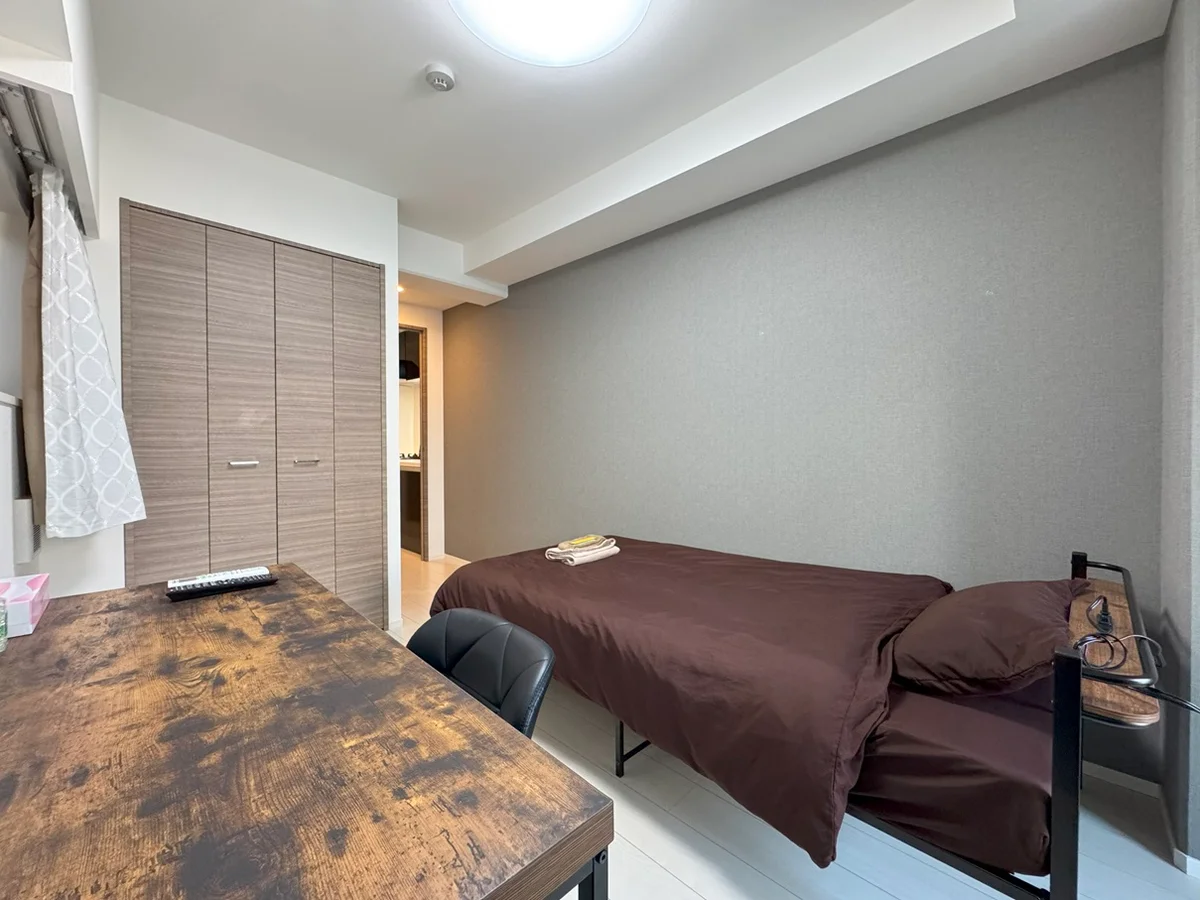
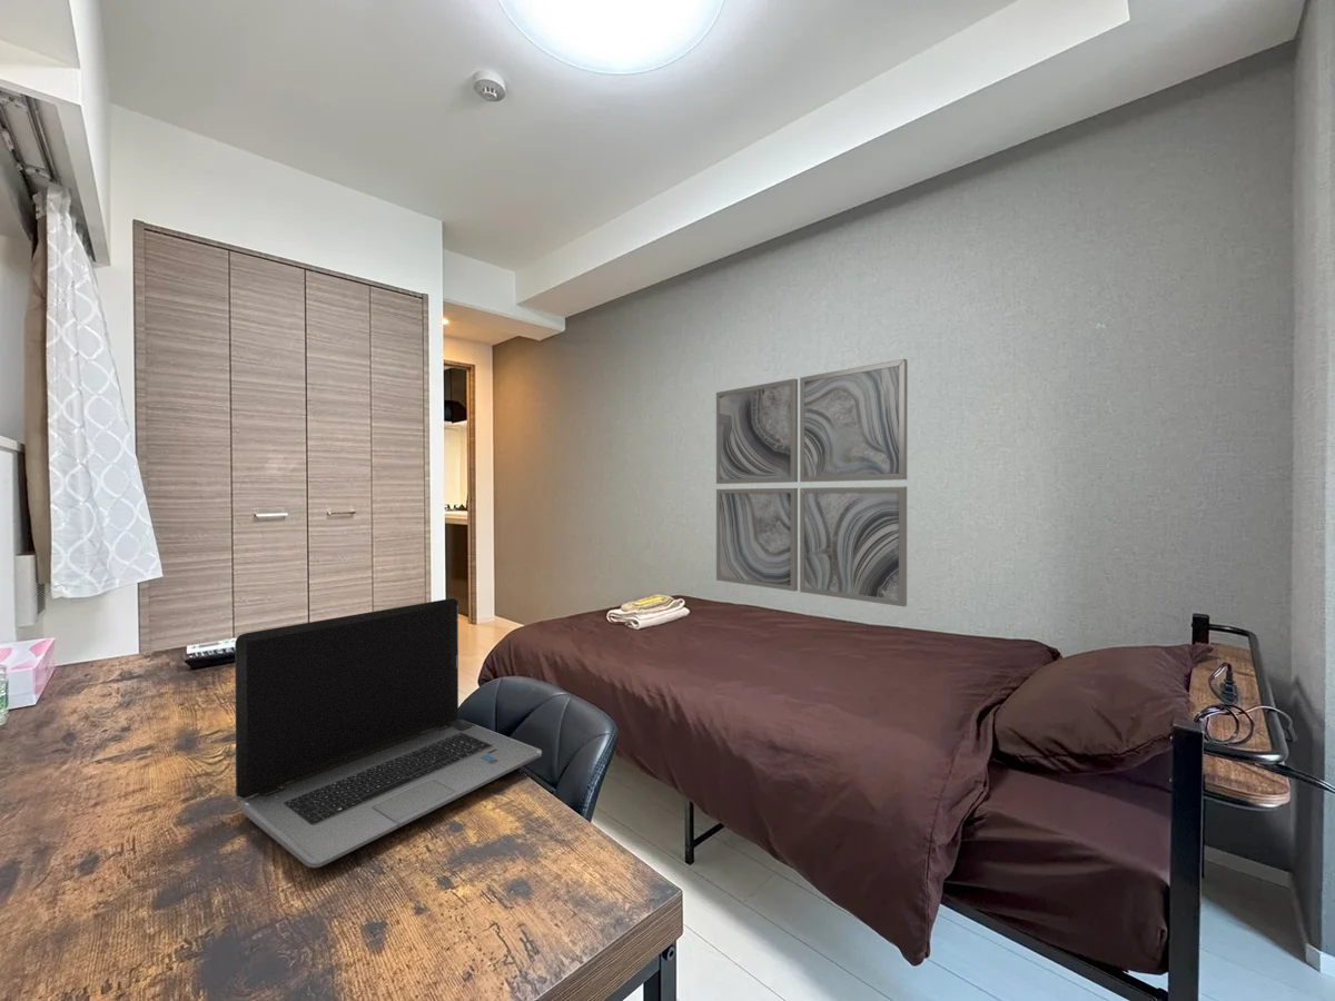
+ laptop computer (403, 704)
+ wall art (797, 482)
